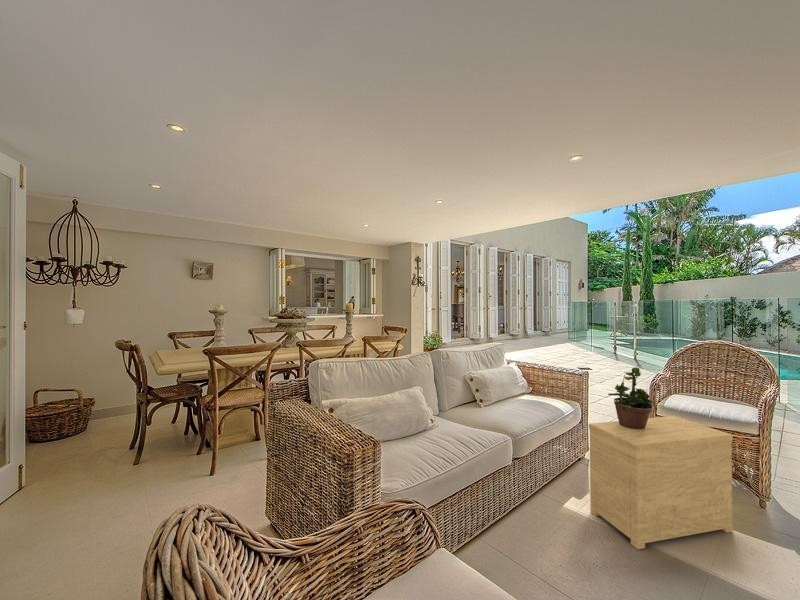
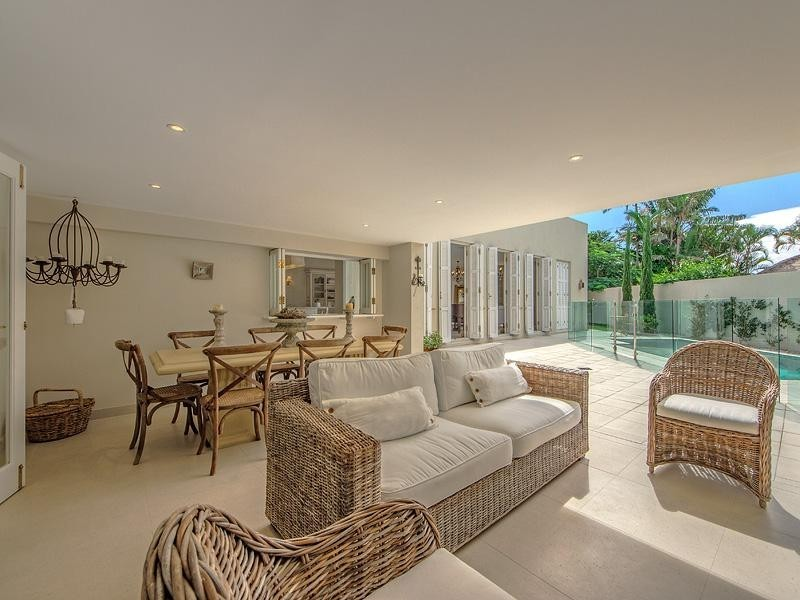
- side table (653, 473)
- potted plant (633, 394)
